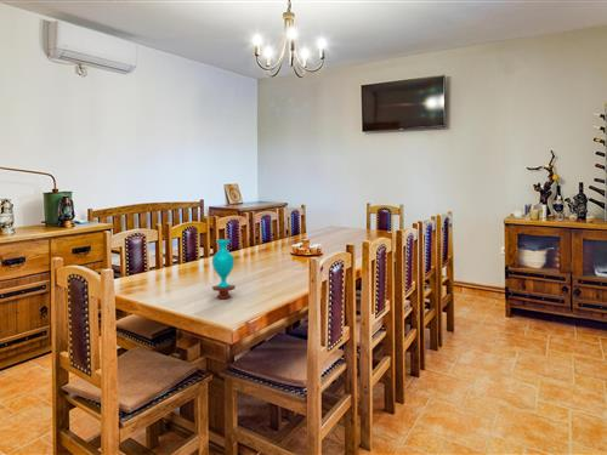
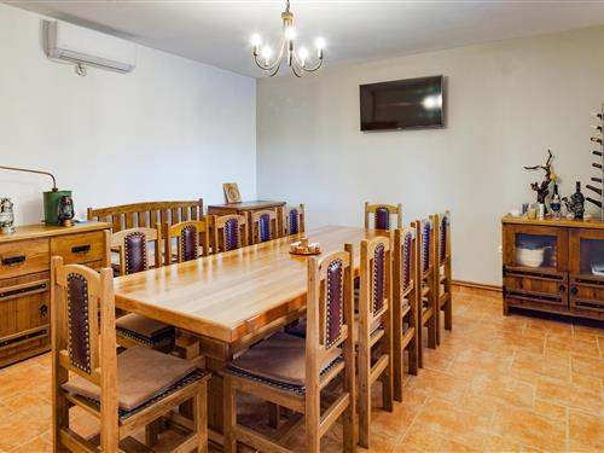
- vase (223, 268)
